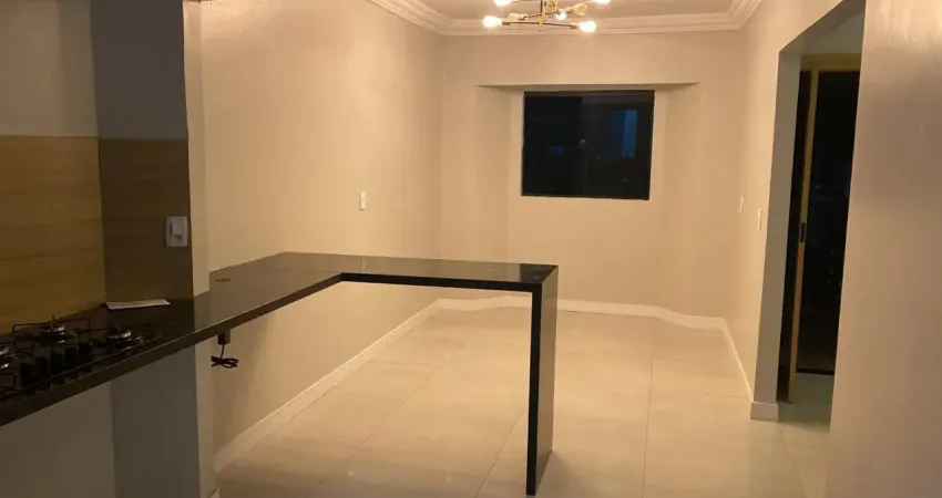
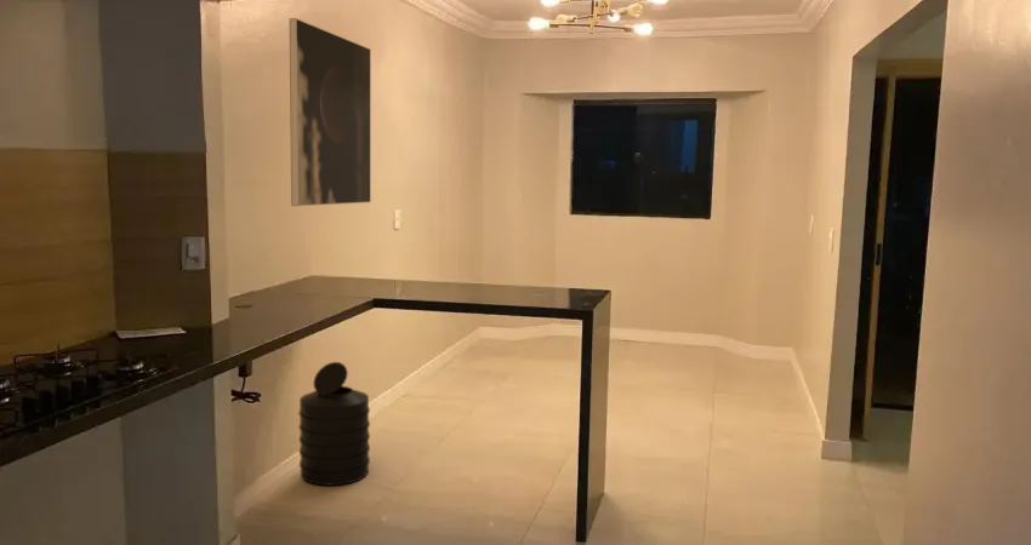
+ trash can (334, 418)
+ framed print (334, 120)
